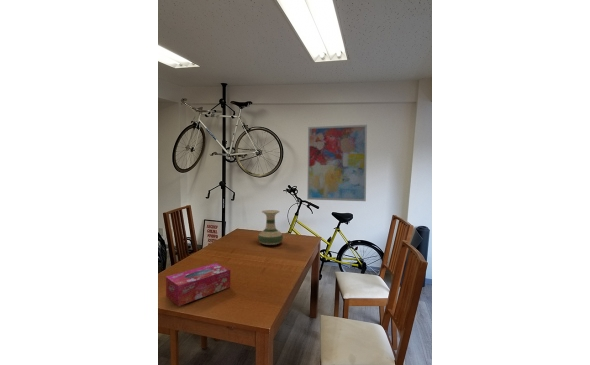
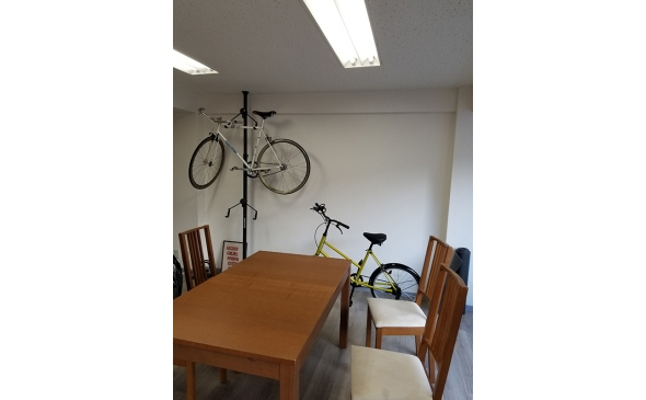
- vase (270, 227)
- tissue box (199, 282)
- wall art (336, 163)
